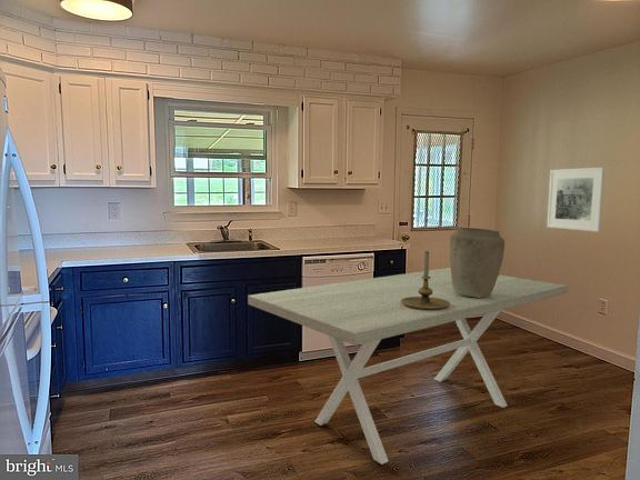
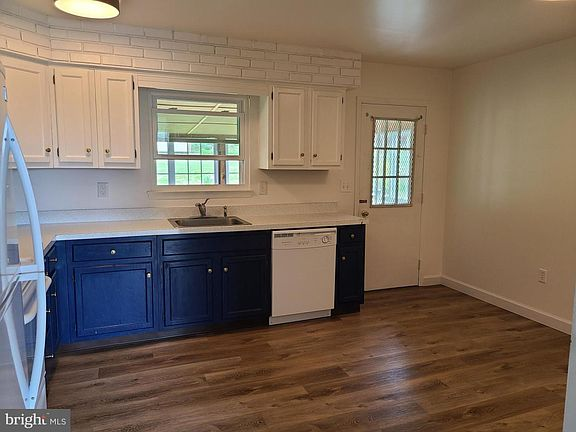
- candle holder (426, 278)
- dining table (417, 352)
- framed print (573, 199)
- vase (476, 261)
